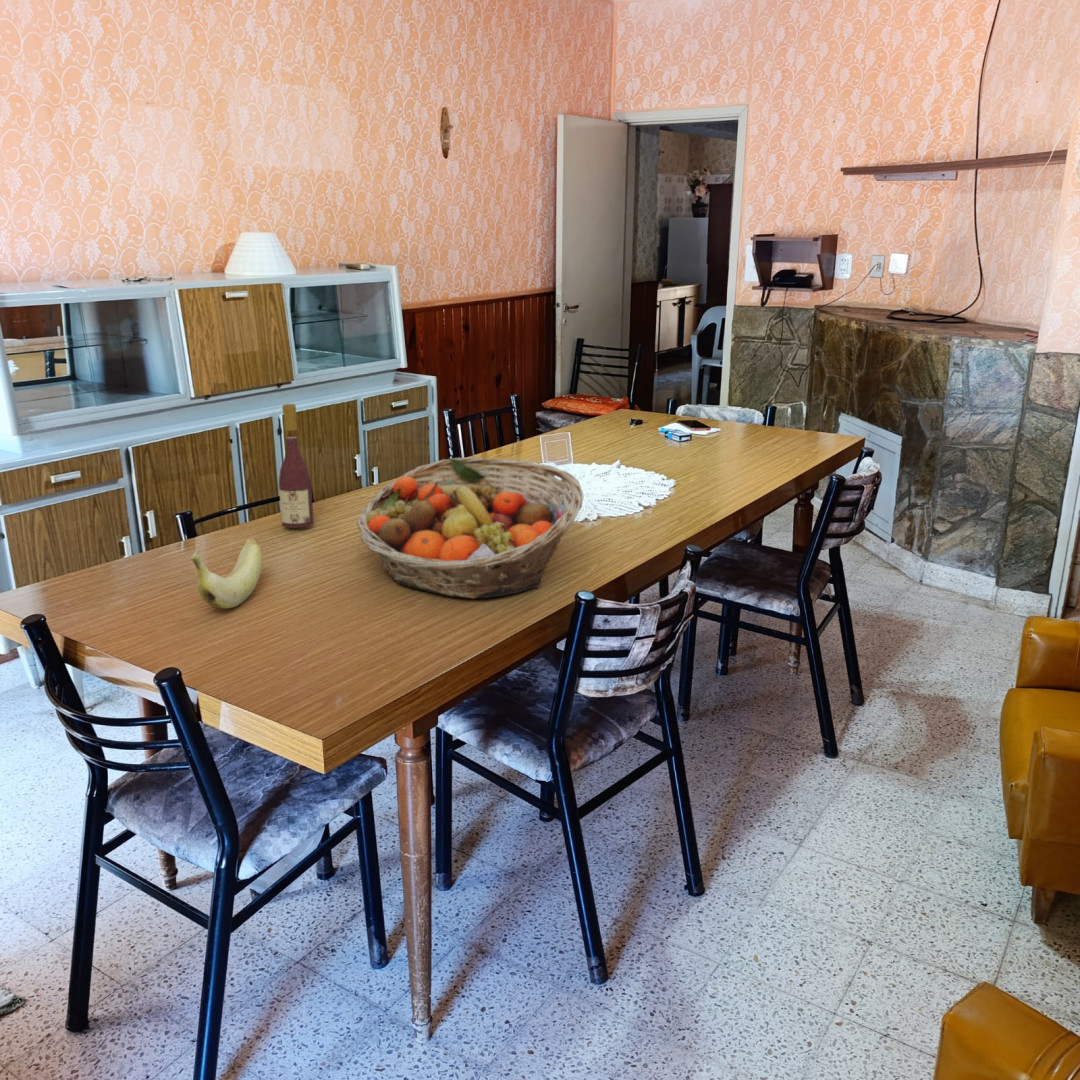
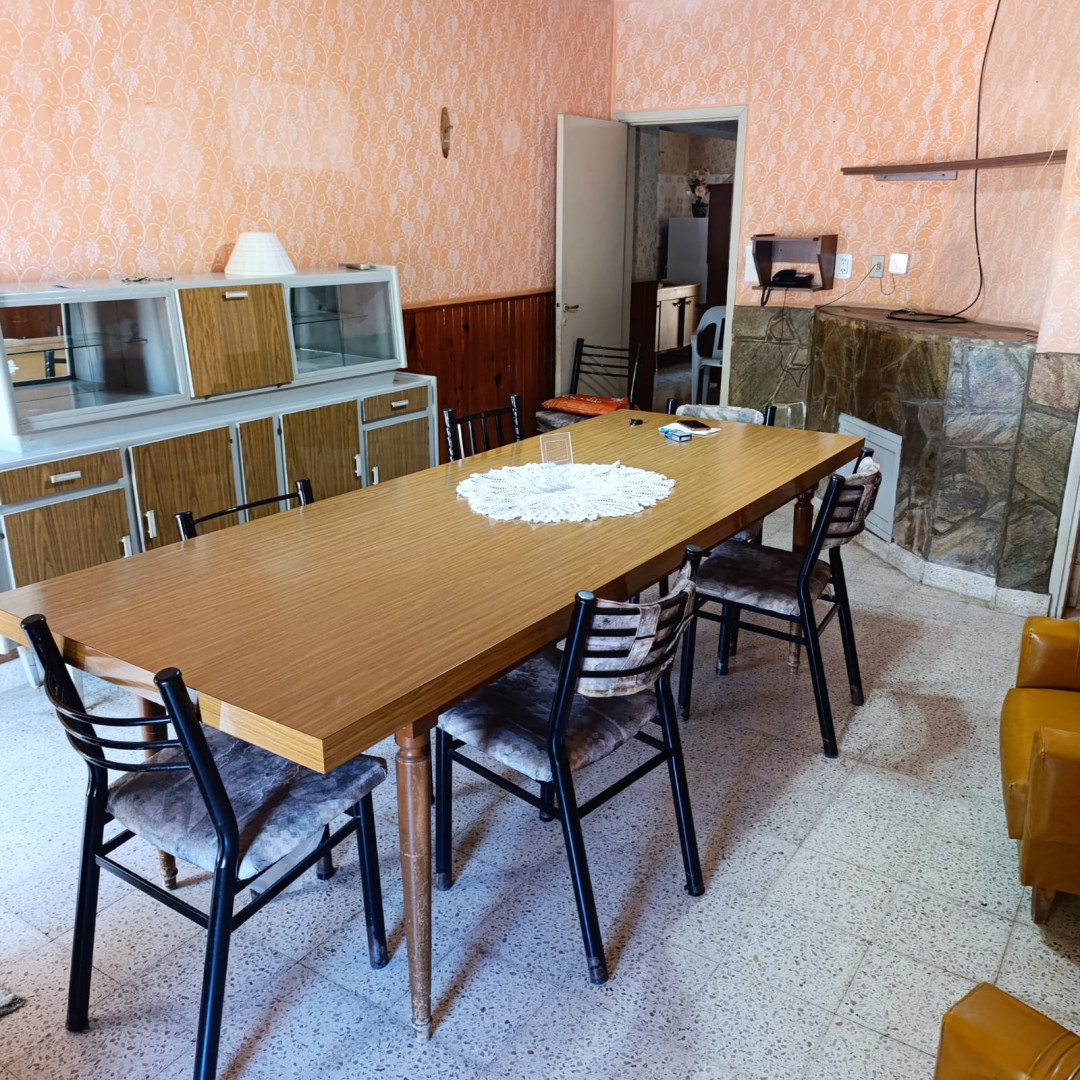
- banana (231, 571)
- wine bottle (293, 467)
- fruit basket (469, 524)
